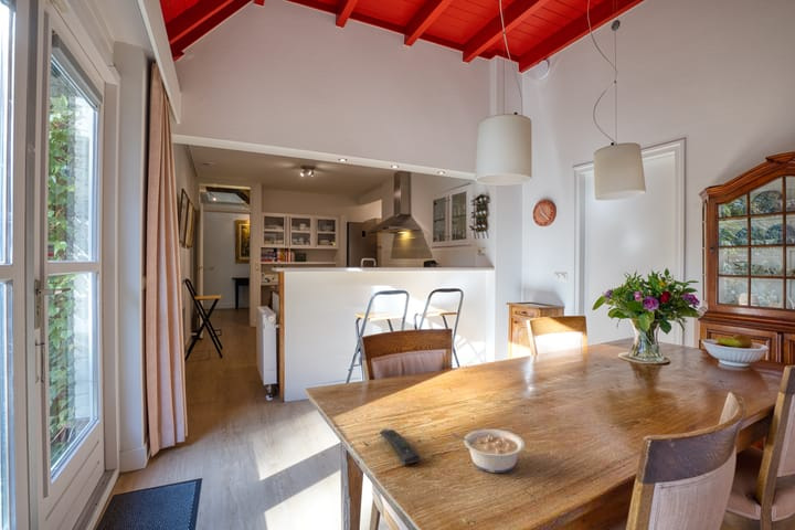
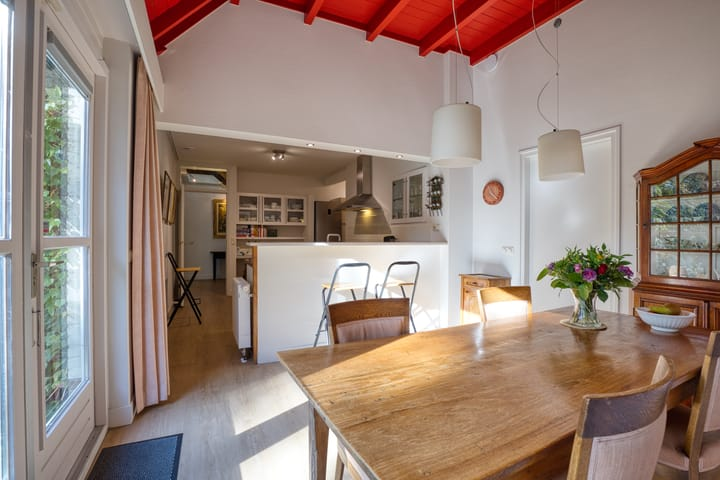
- remote control (396, 443)
- legume (491, 449)
